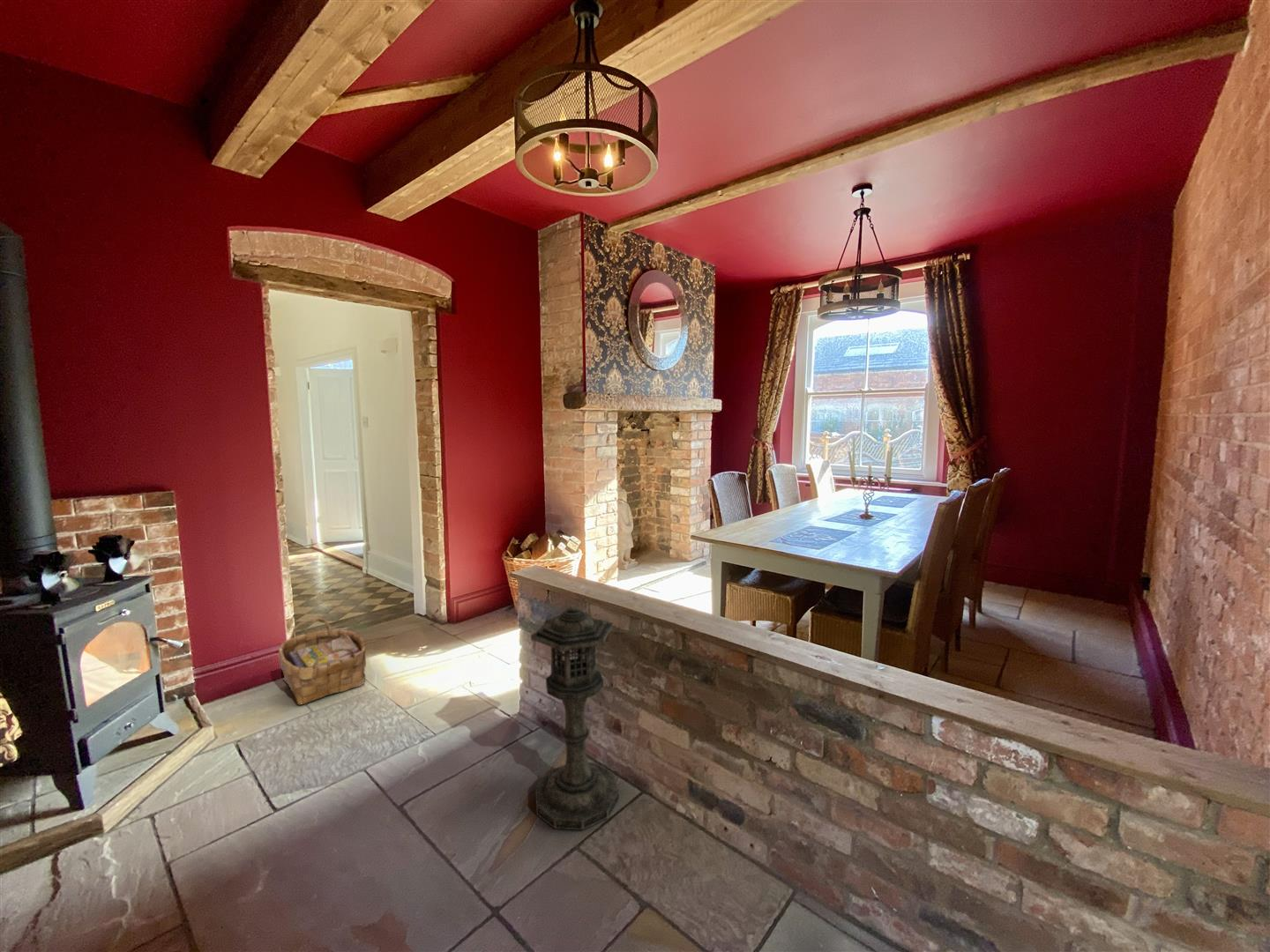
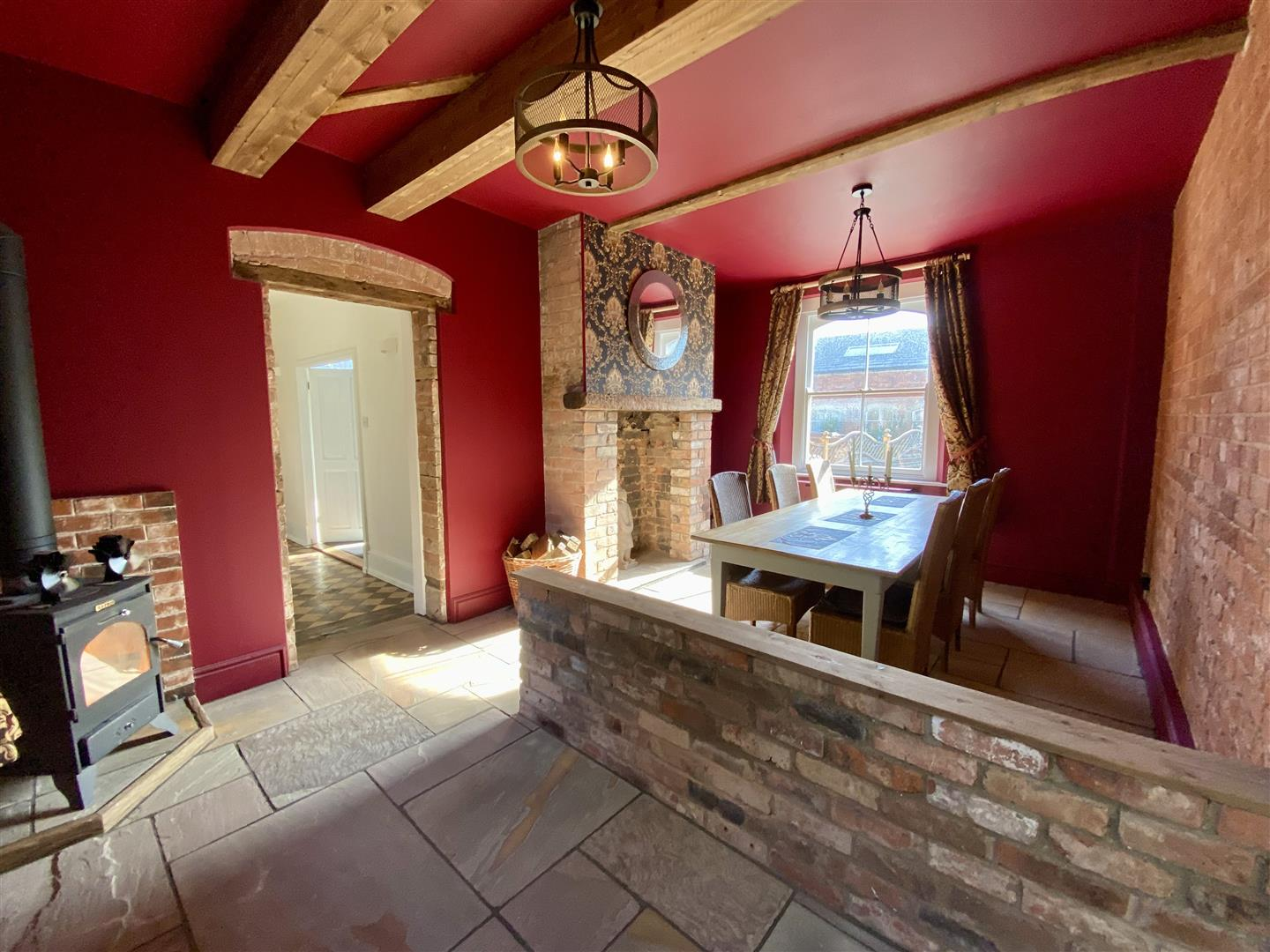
- lantern (574, 703)
- woven basket (324, 656)
